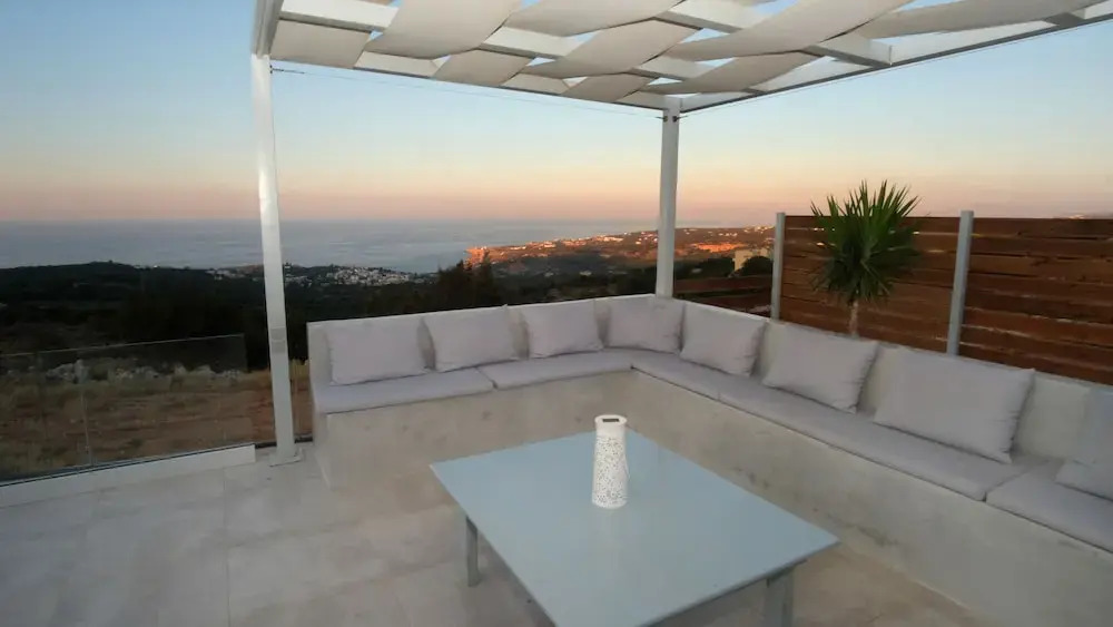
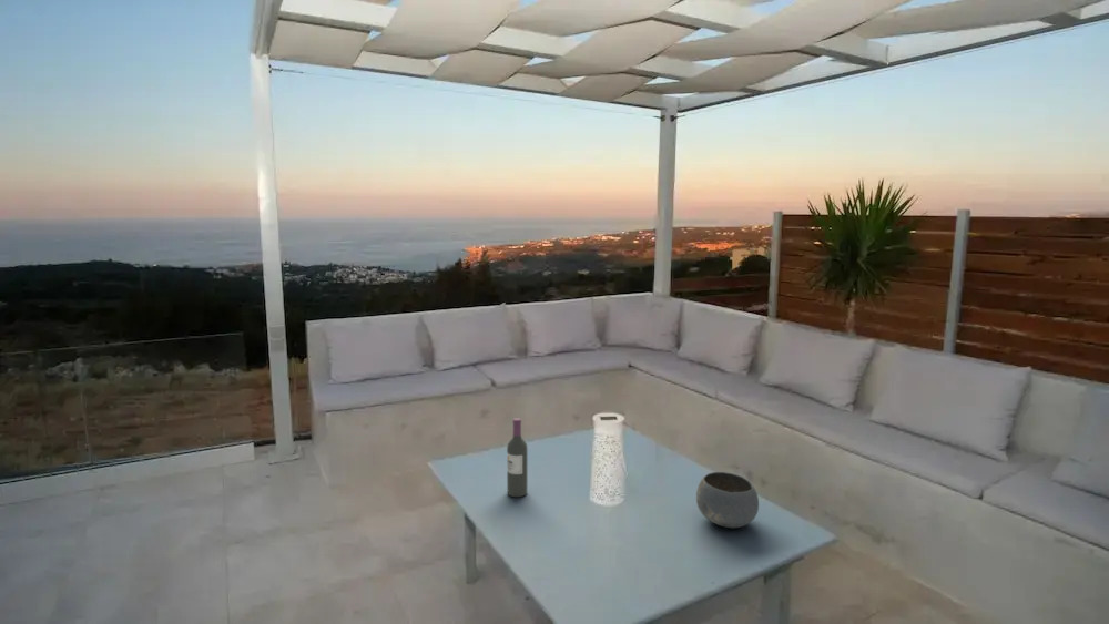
+ bowl (726, 501)
+ wine bottle (517, 456)
